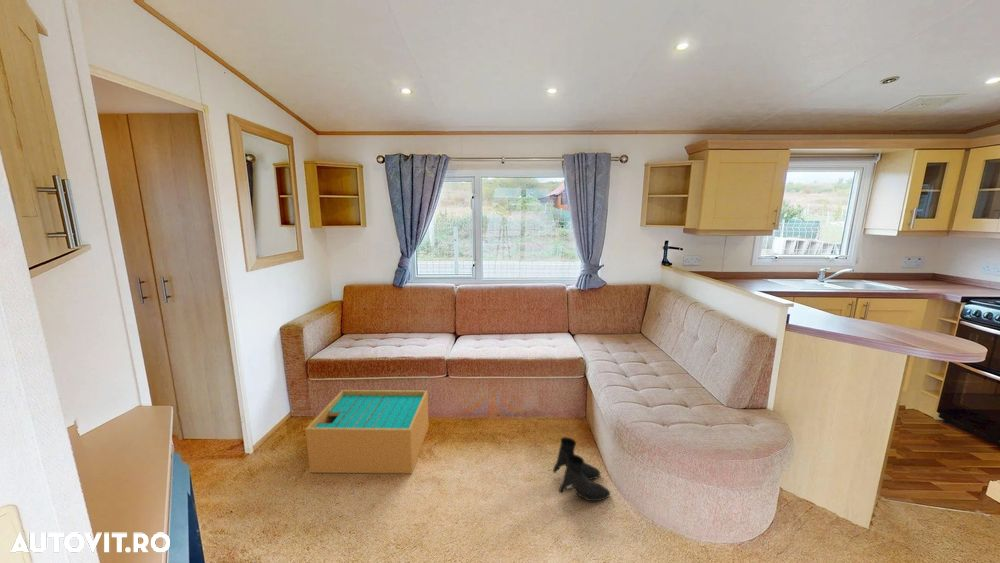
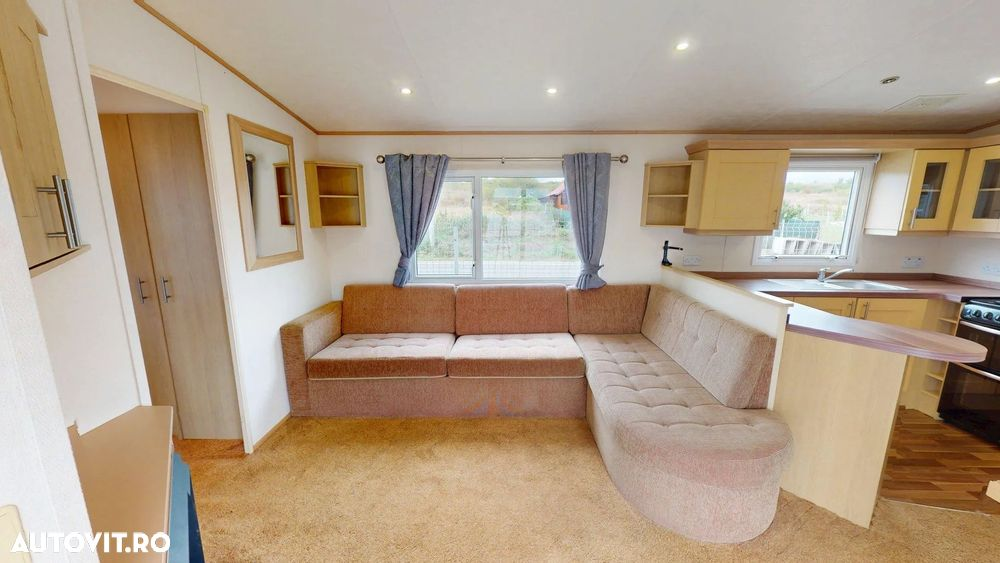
- boots (581, 466)
- cardboard box (373, 427)
